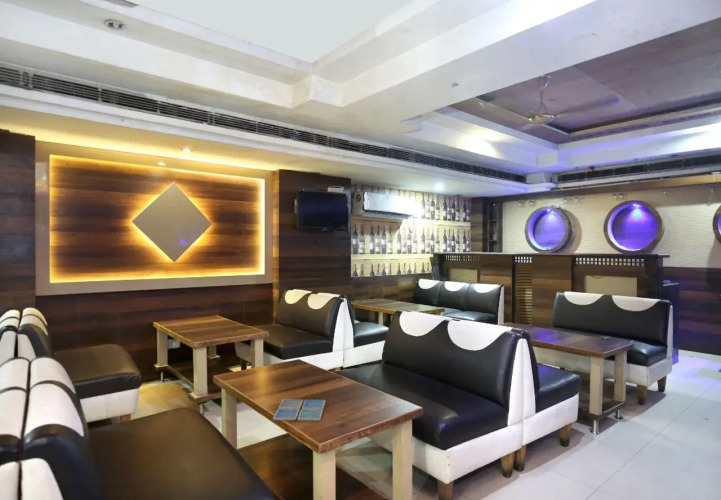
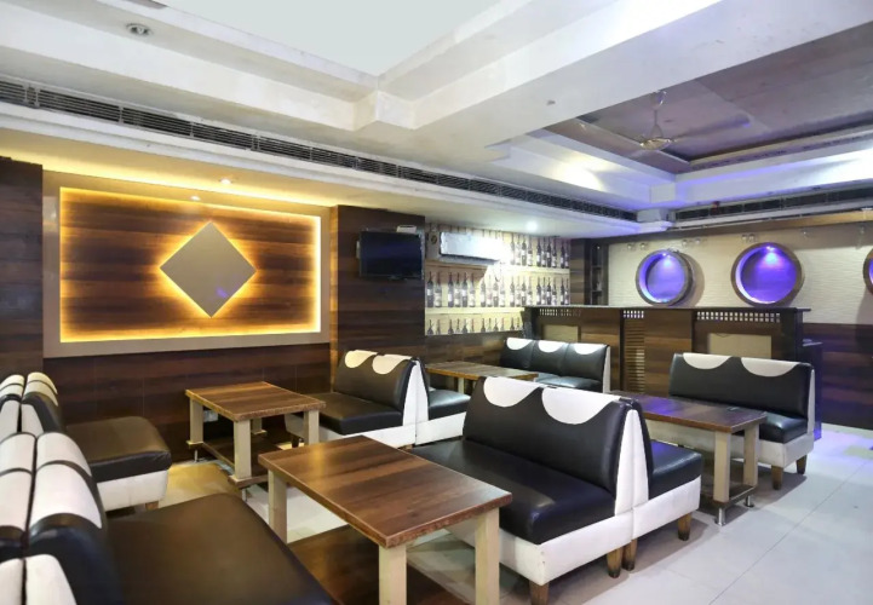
- drink coaster (301, 409)
